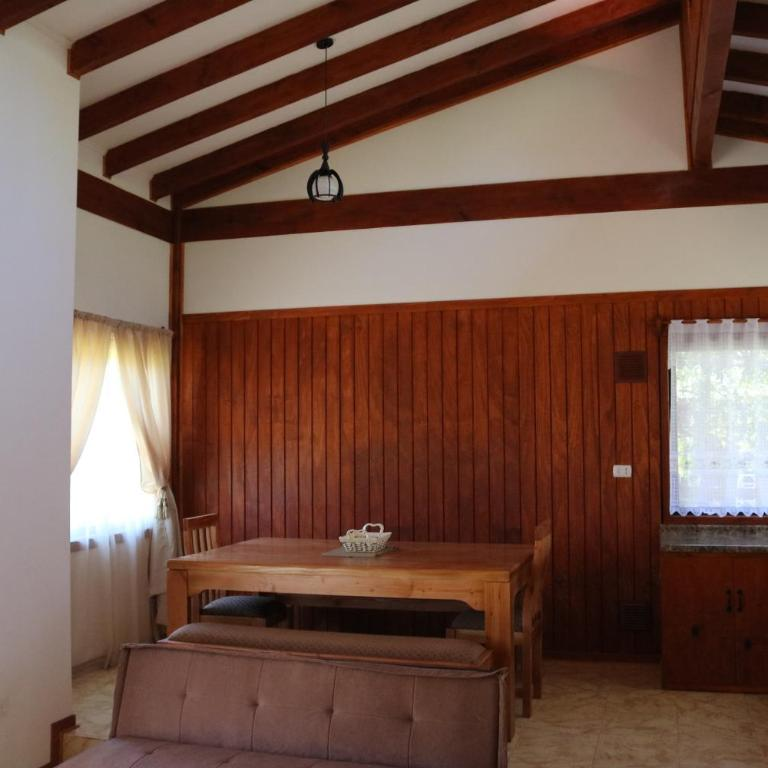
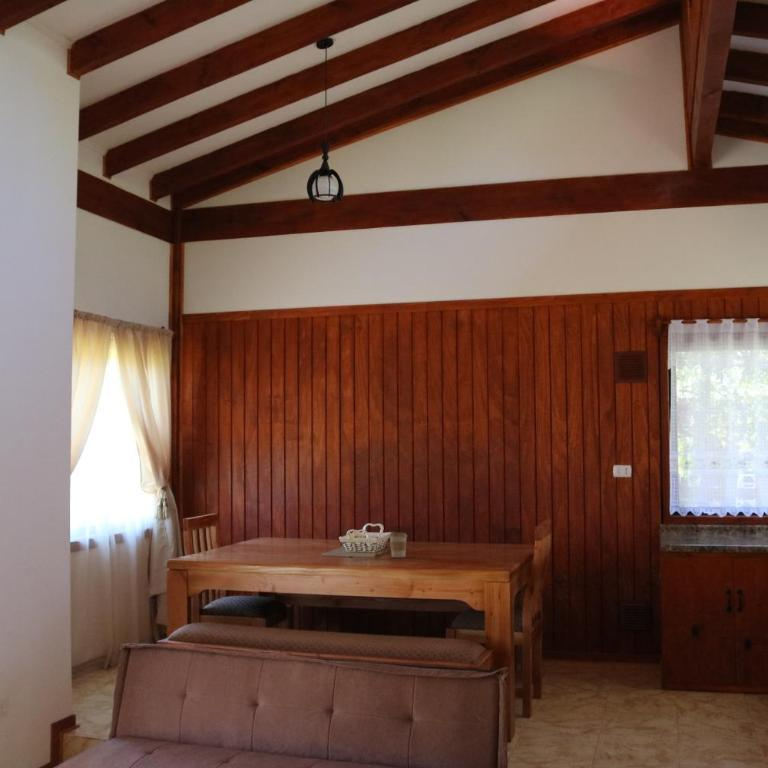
+ coffee cup (398, 544)
